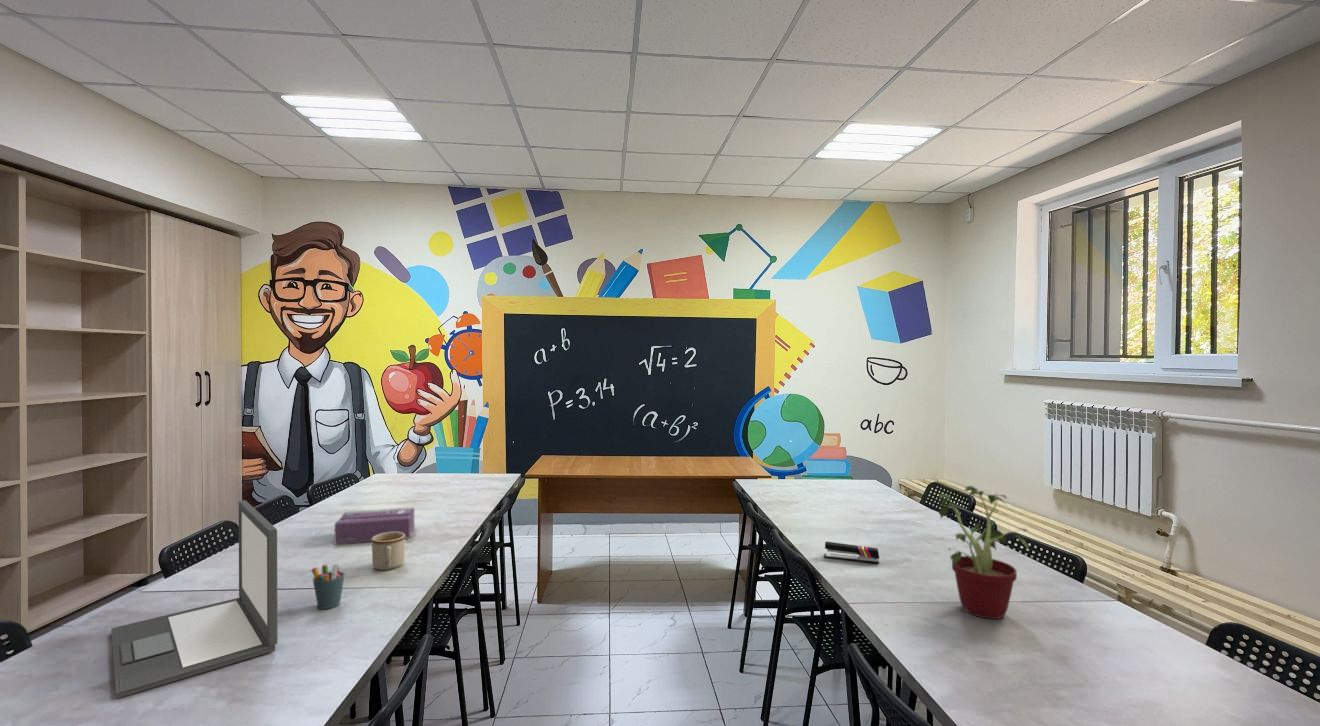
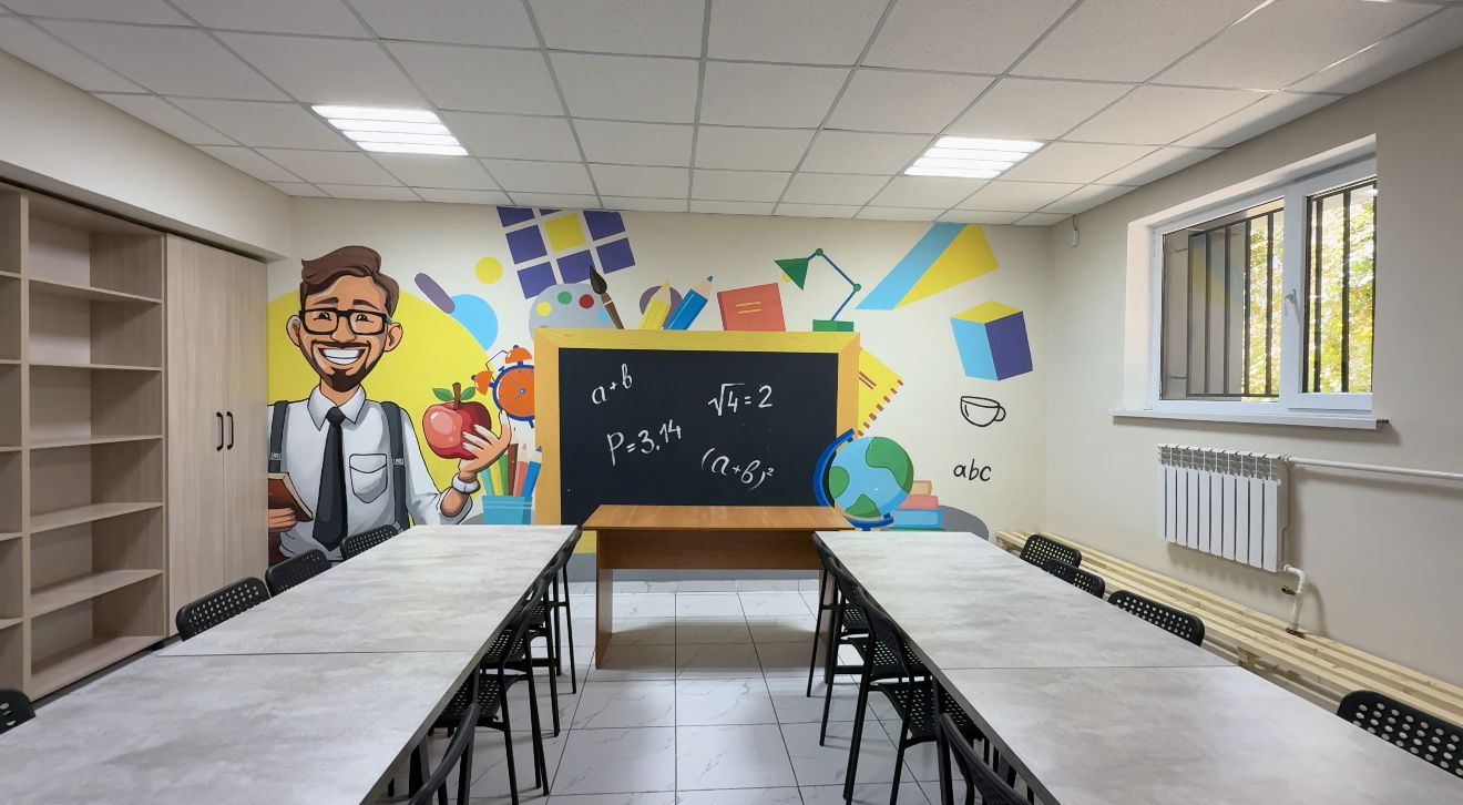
- potted plant (970, 542)
- tissue box (376, 524)
- stapler (851, 552)
- mug (388, 552)
- pen holder (328, 583)
- laptop (198, 607)
